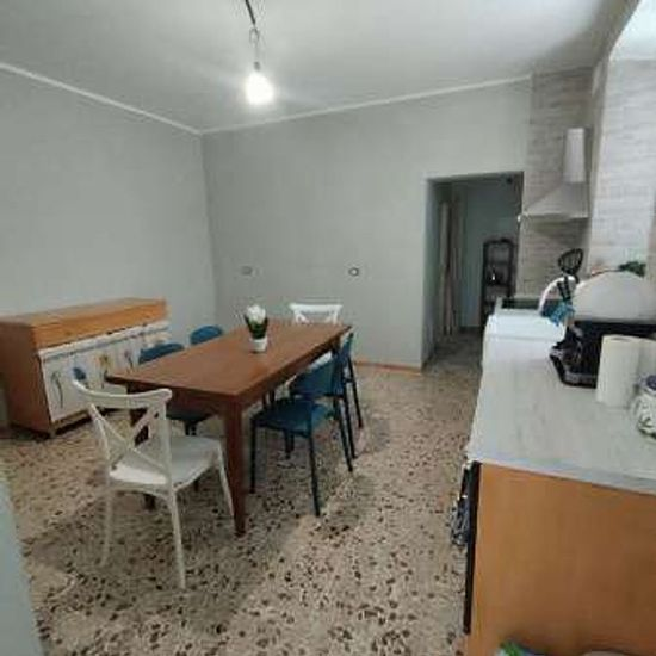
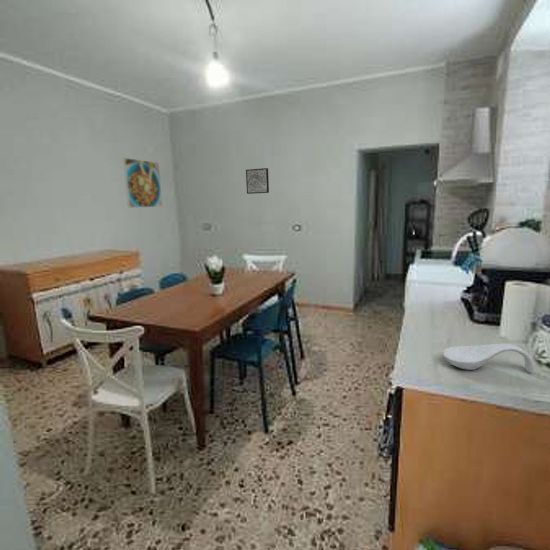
+ spoon rest (486, 355)
+ wall art (257, 181)
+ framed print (144, 184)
